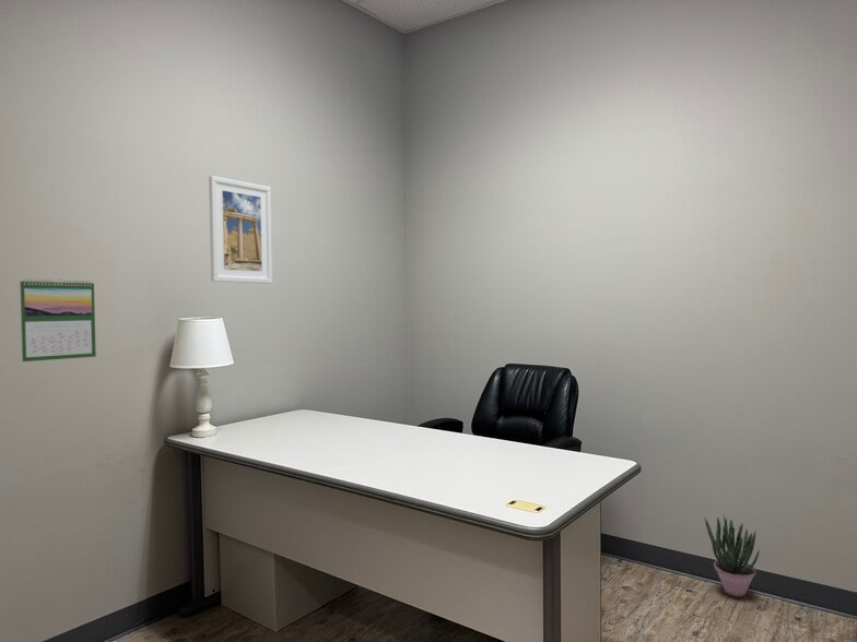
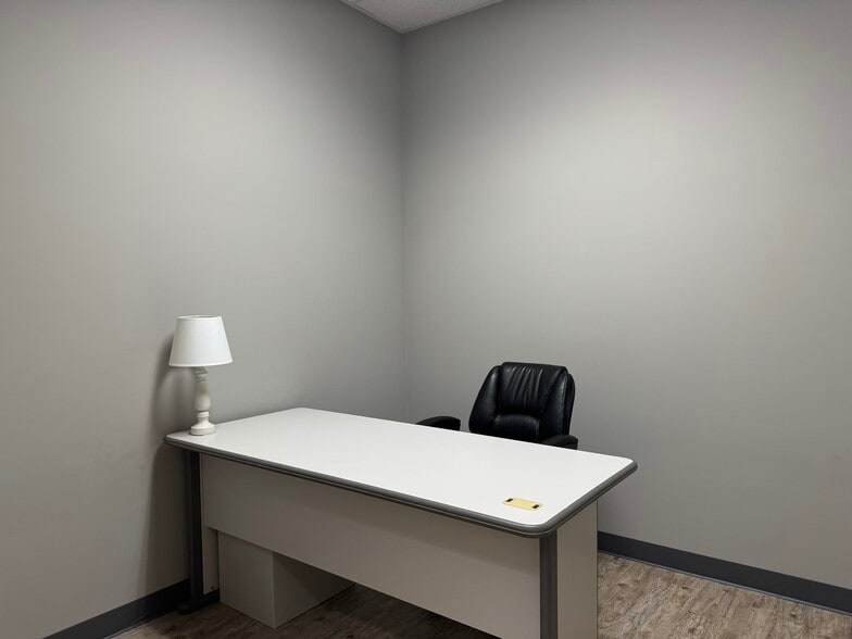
- potted plant (731, 555)
- calendar (59, 319)
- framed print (242, 231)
